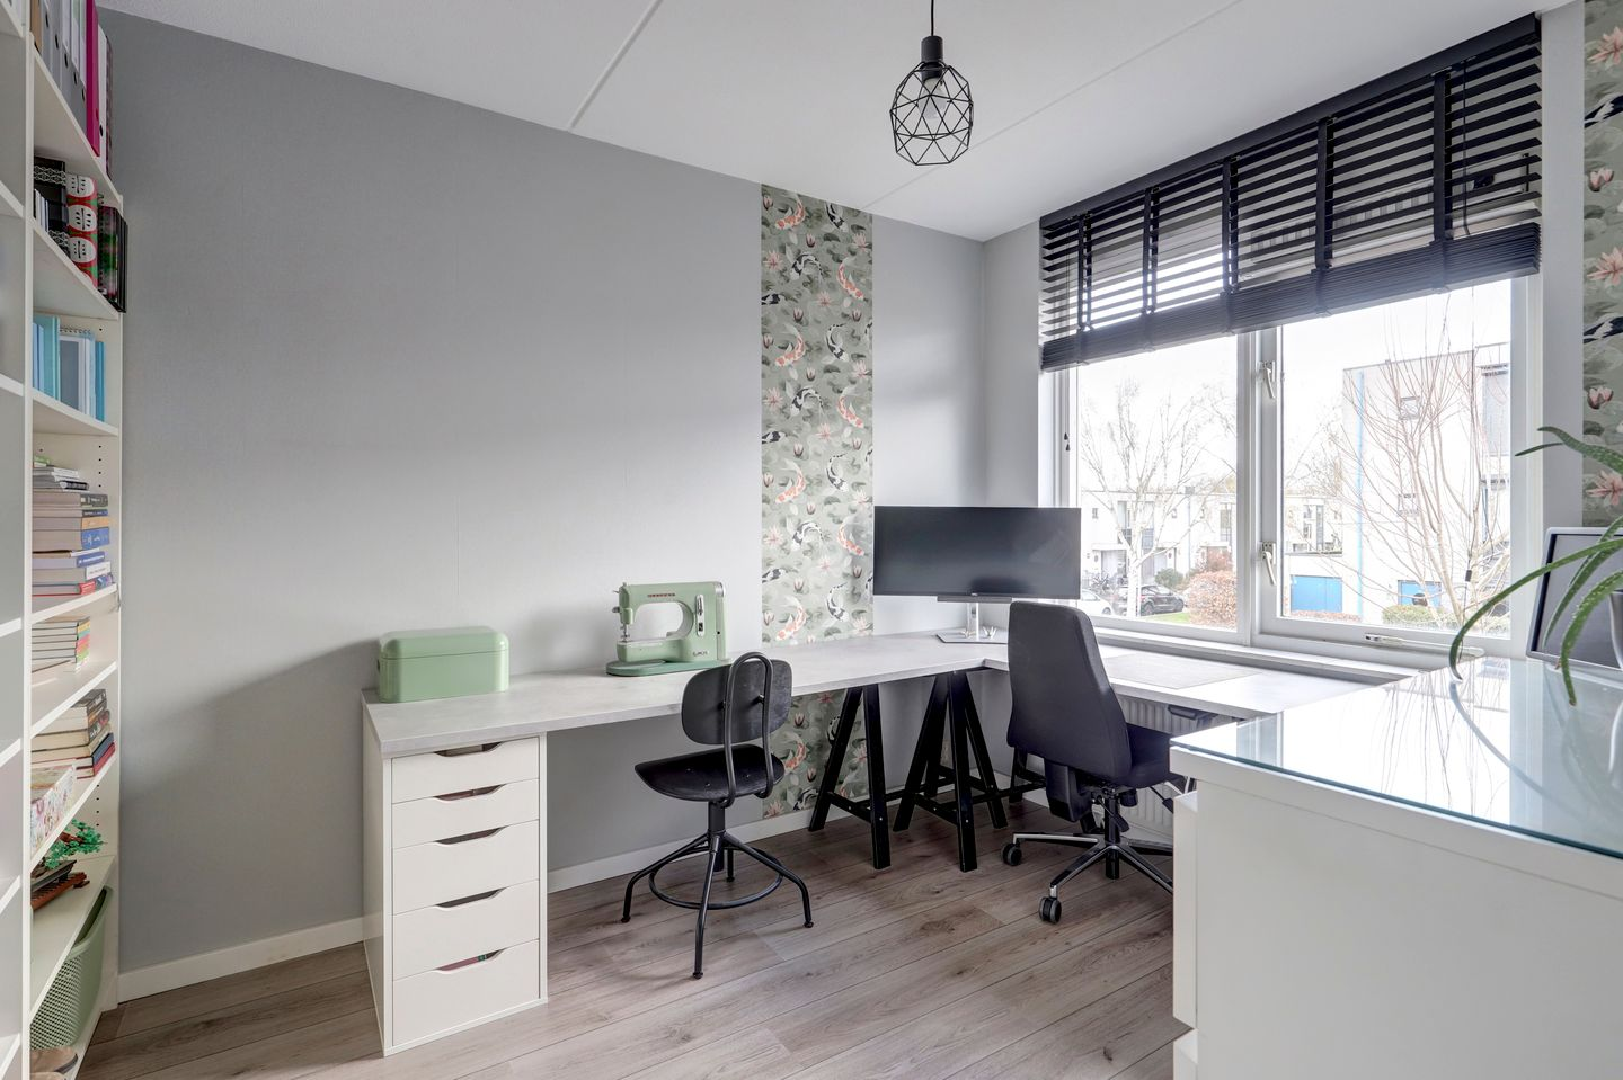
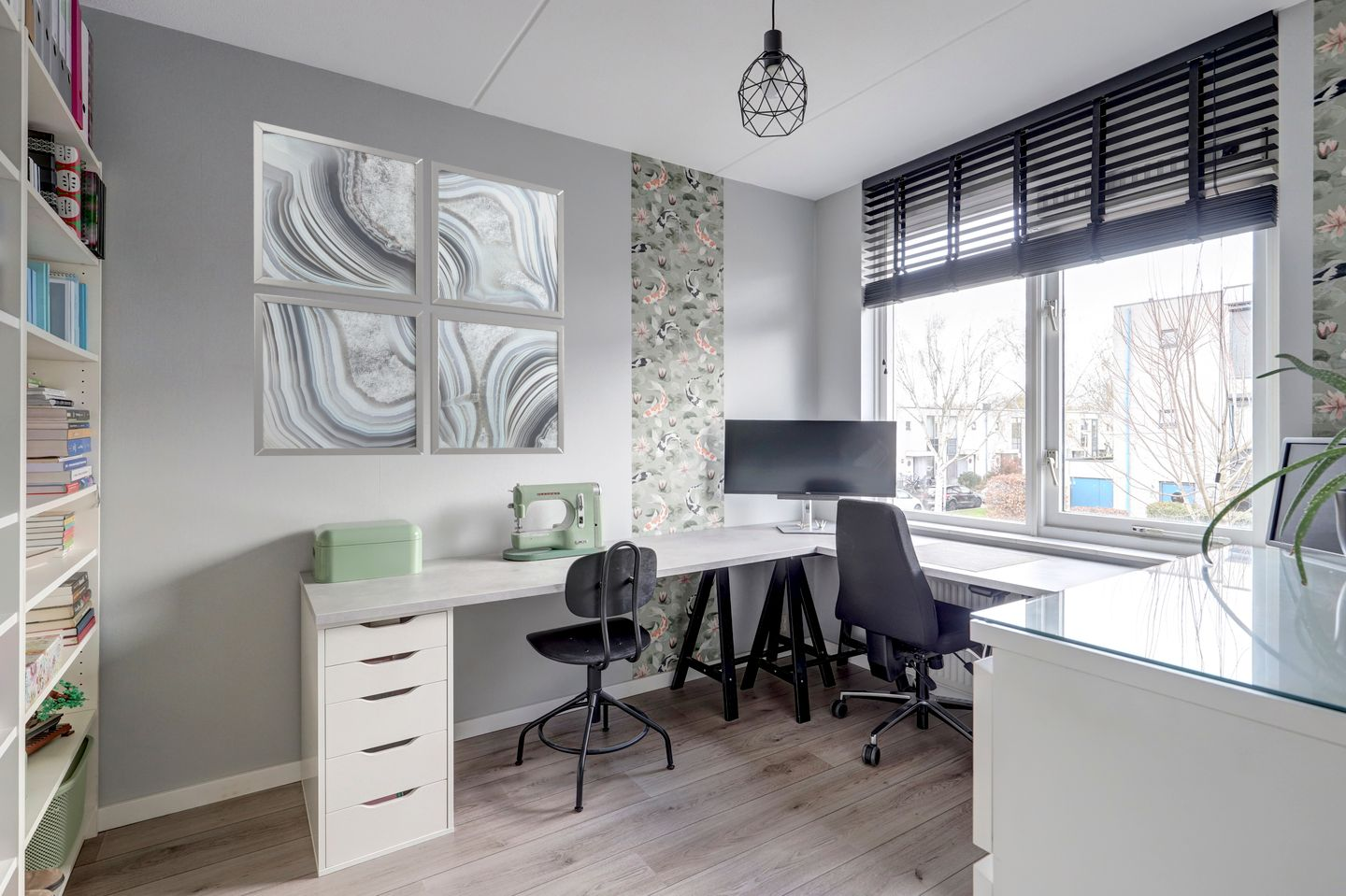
+ wall art (422, 311)
